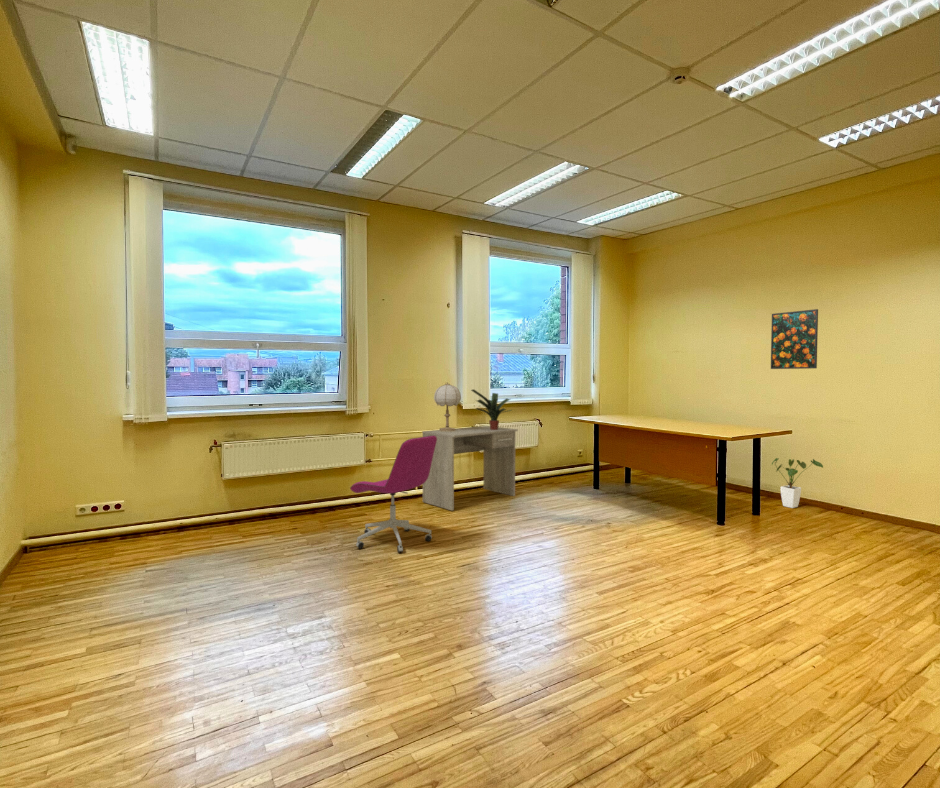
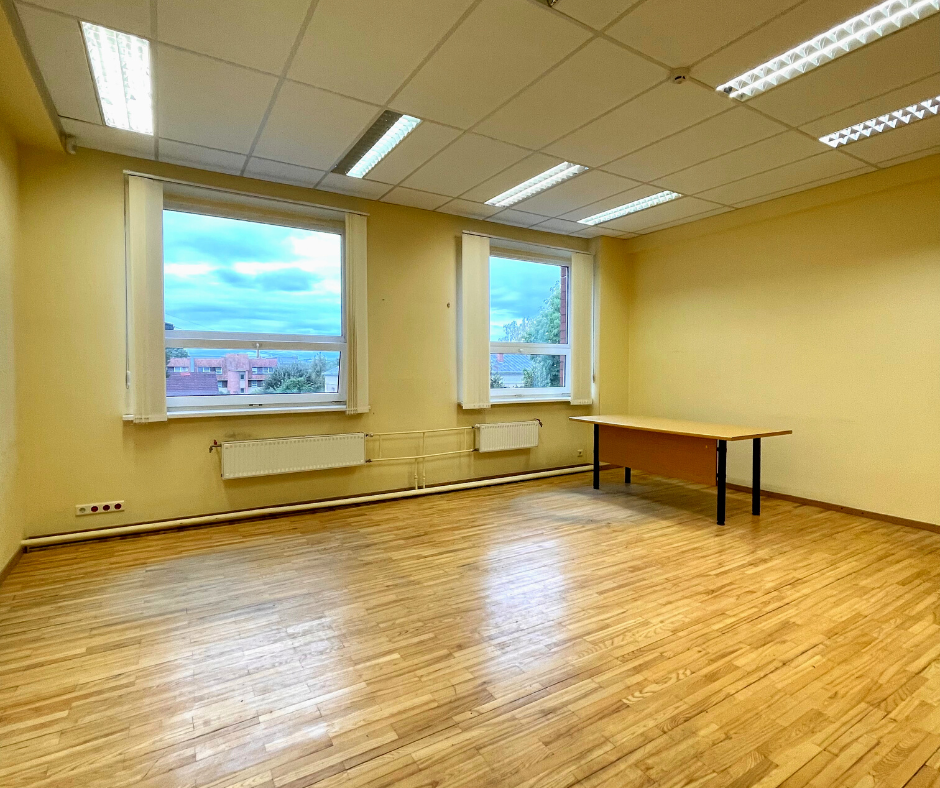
- potted plant (491, 409)
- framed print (793, 340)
- table lamp (447, 406)
- office chair (393, 487)
- house plant (794, 481)
- desk (467, 452)
